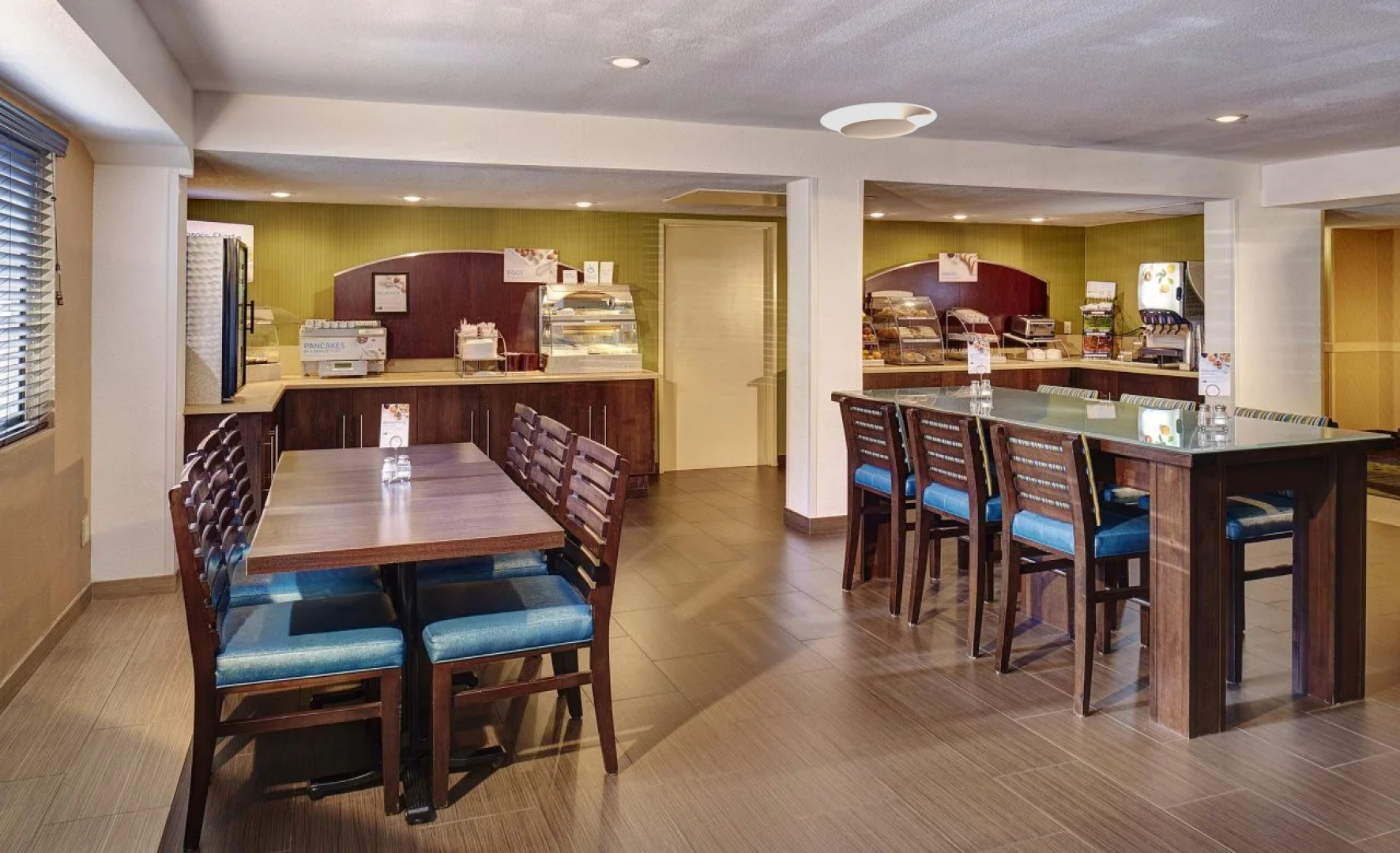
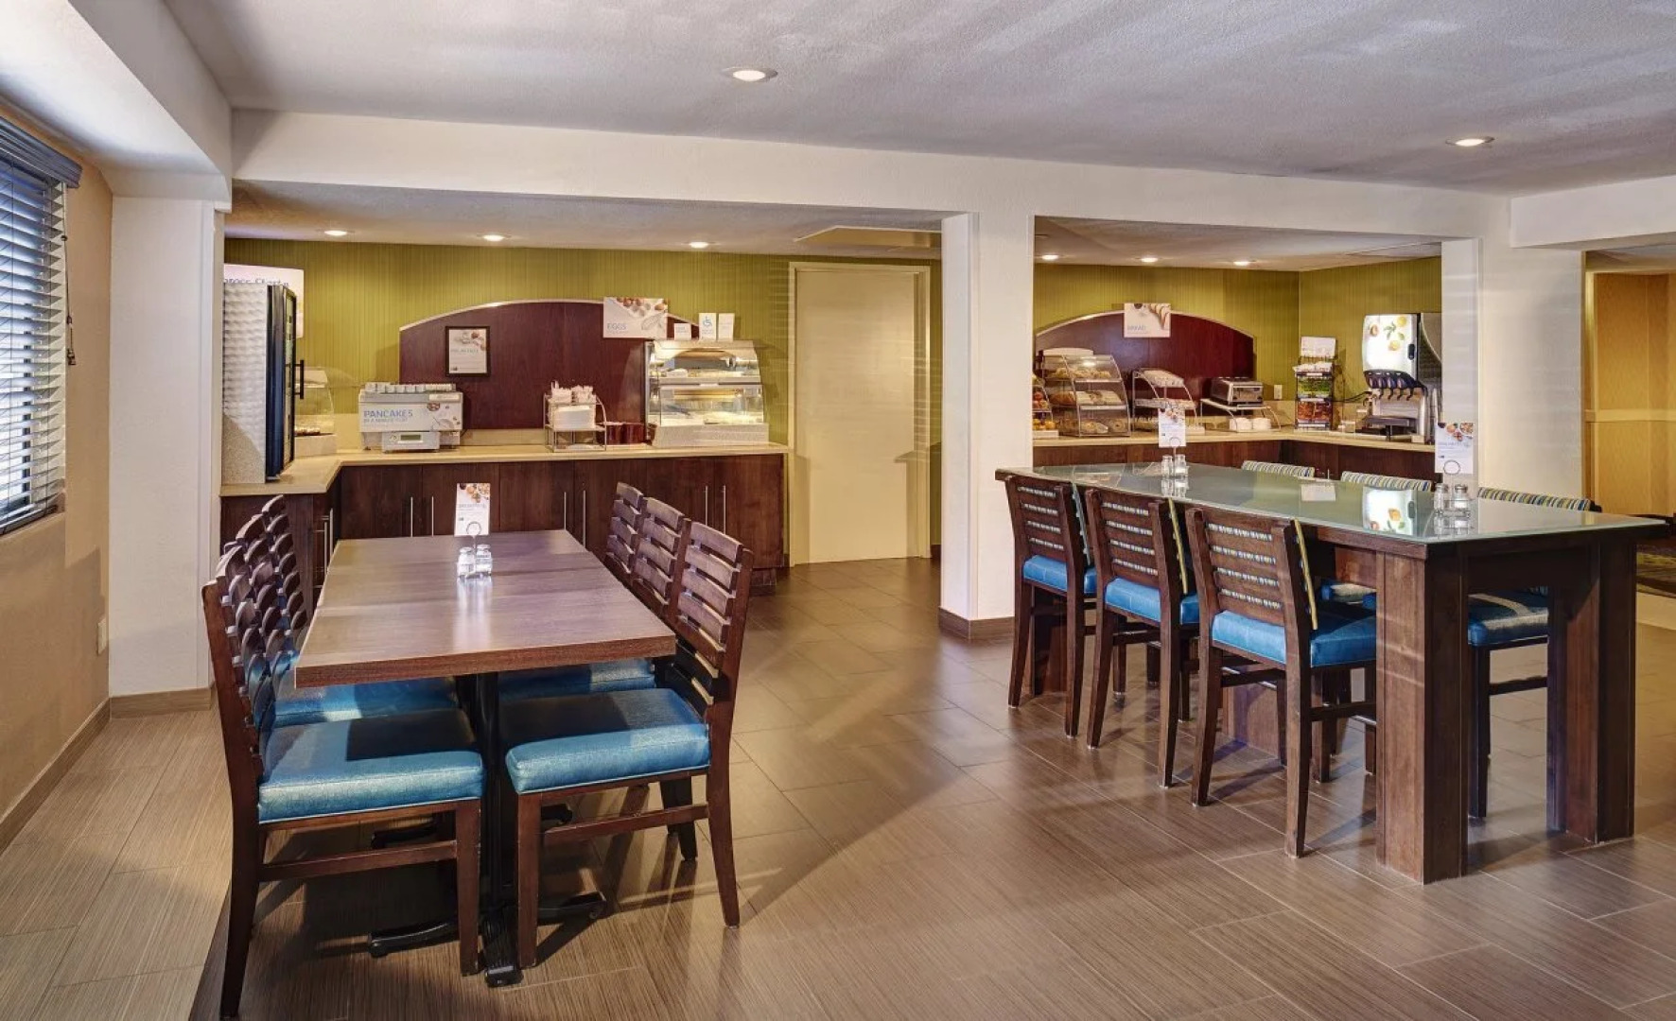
- ceiling light (878, 123)
